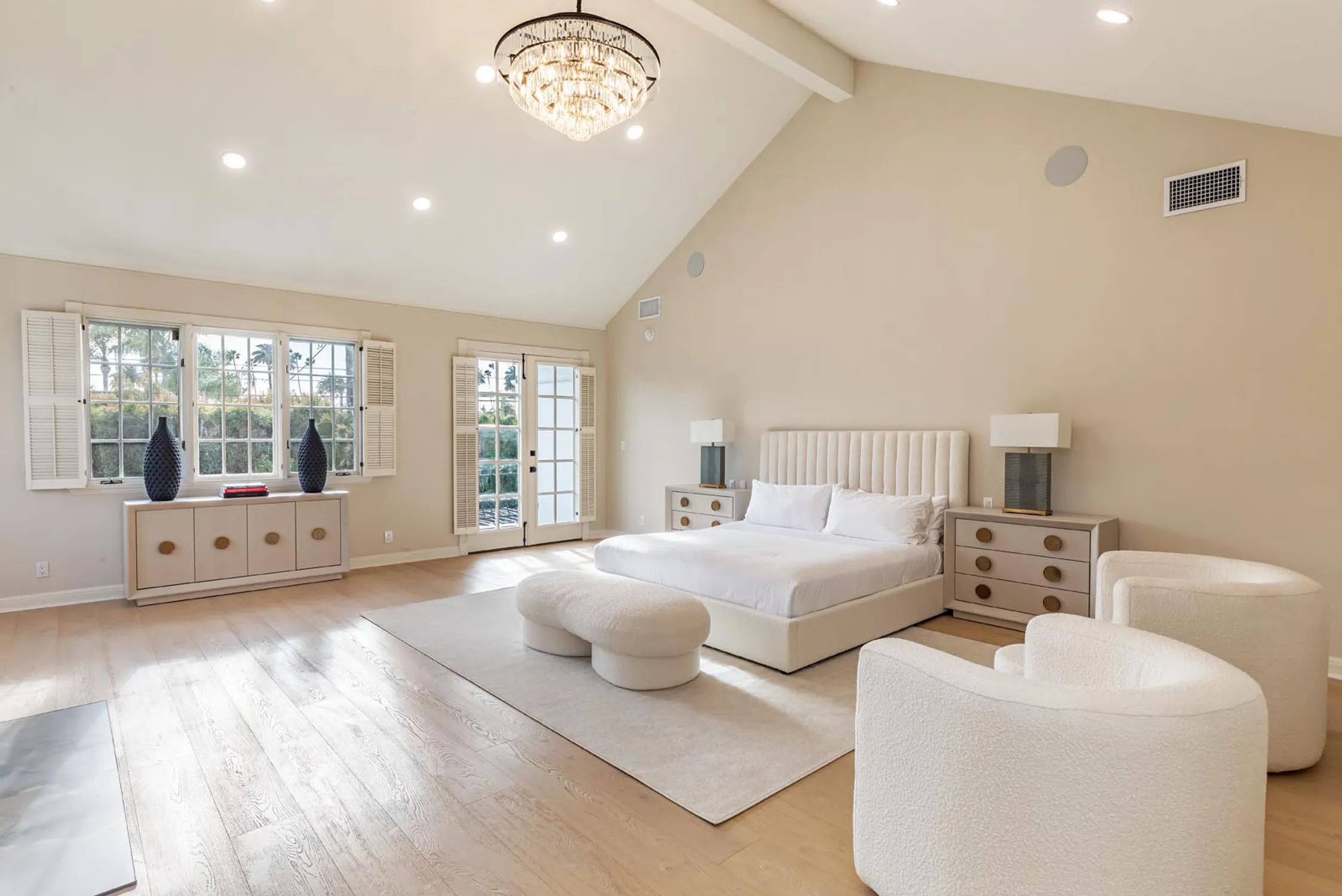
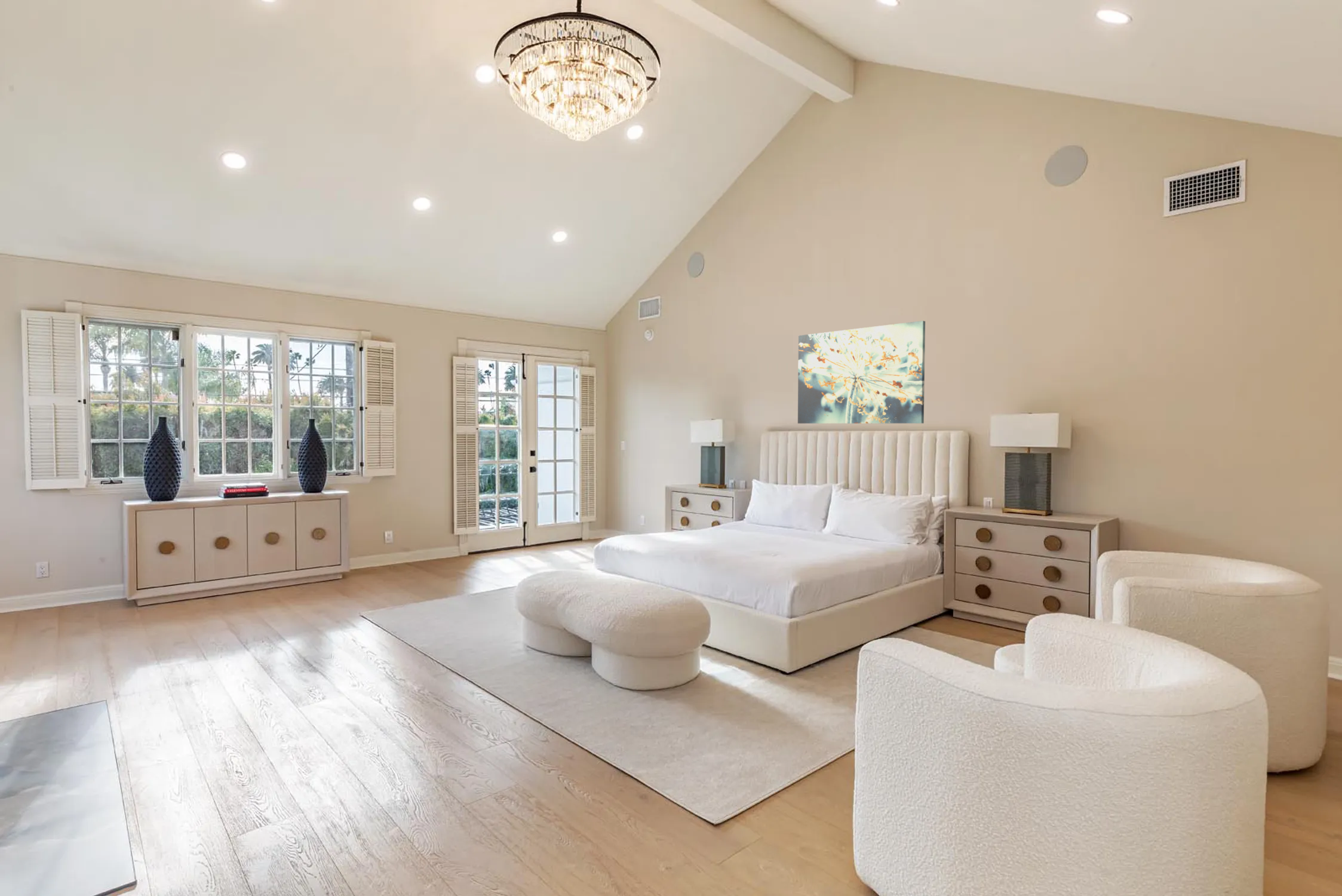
+ wall art (856, 376)
